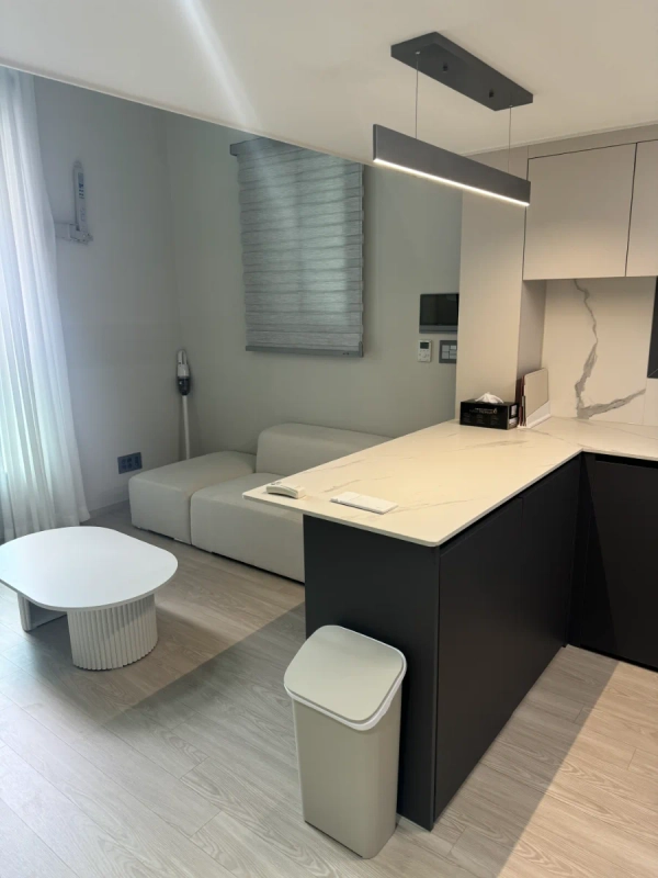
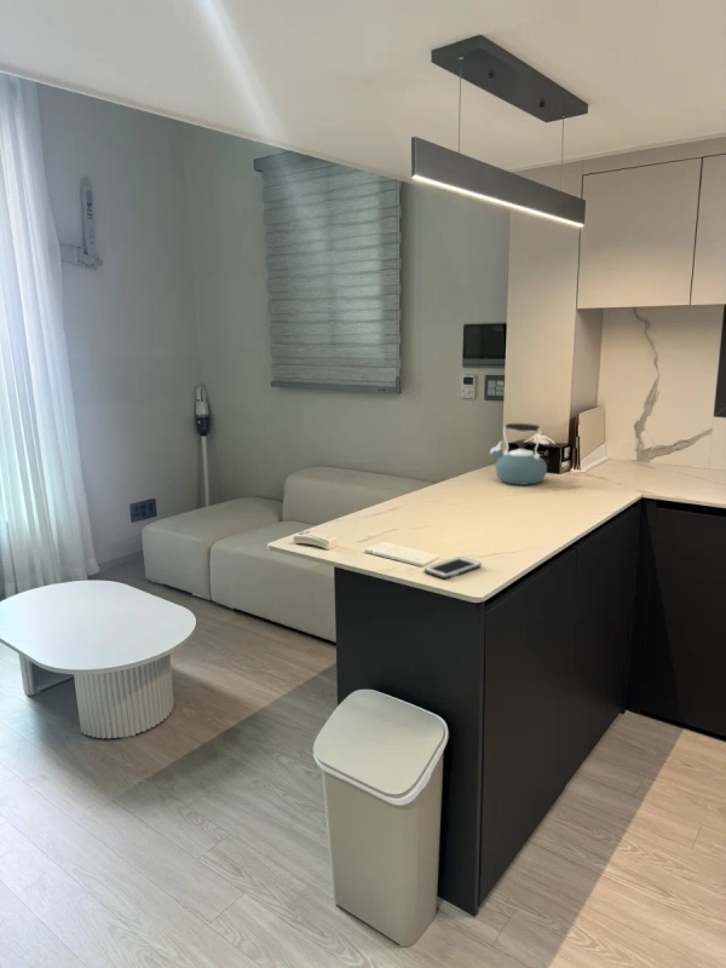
+ kettle (517, 451)
+ cell phone (453, 567)
